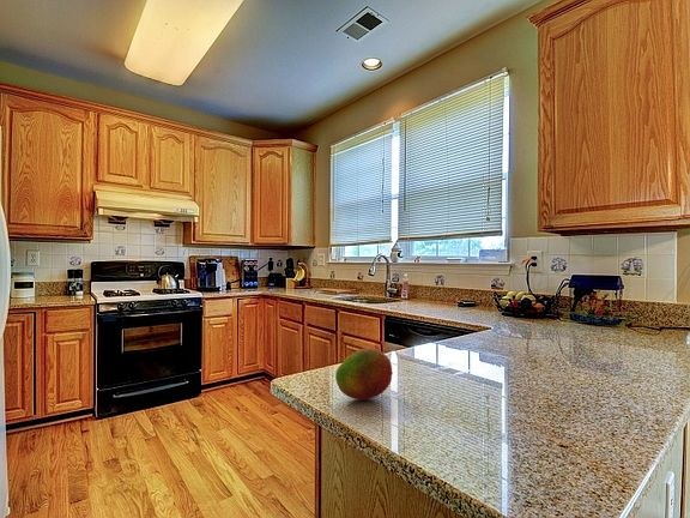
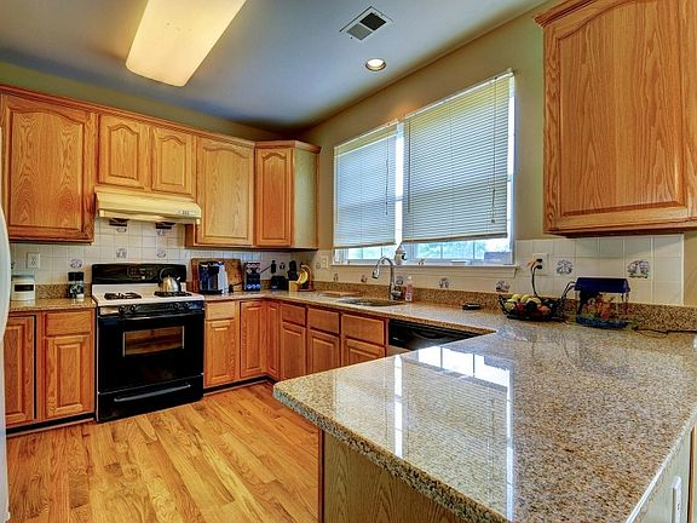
- fruit (364, 373)
